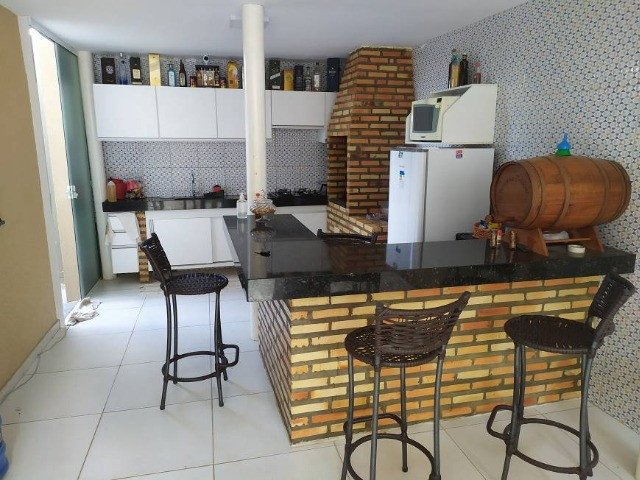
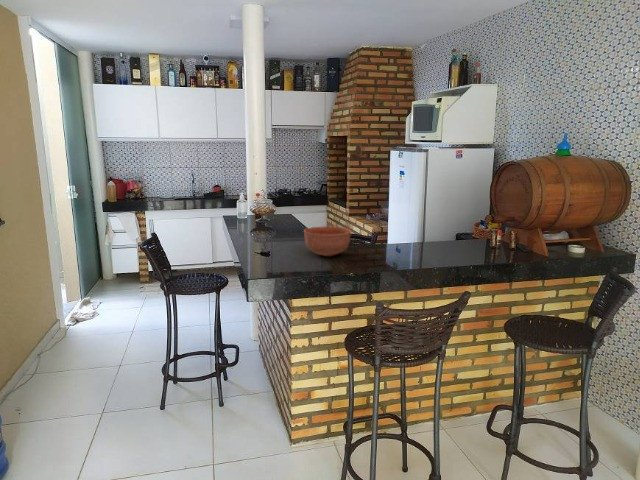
+ bowl (327, 242)
